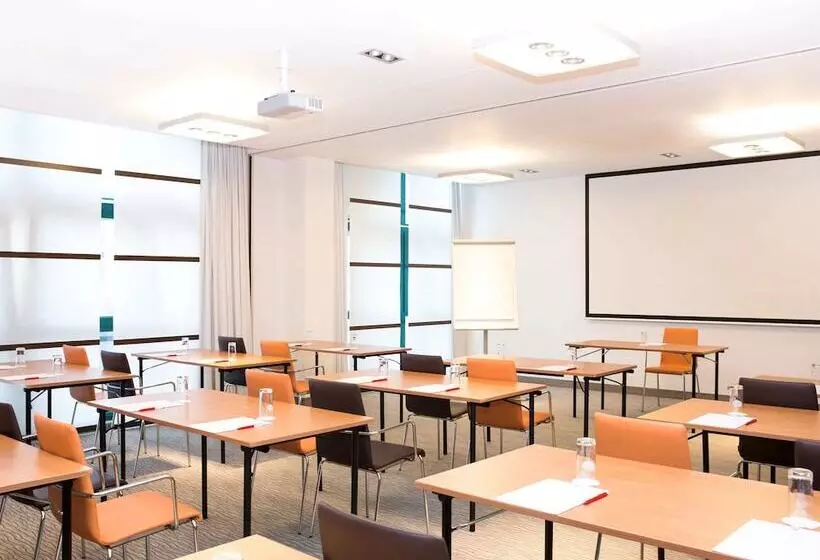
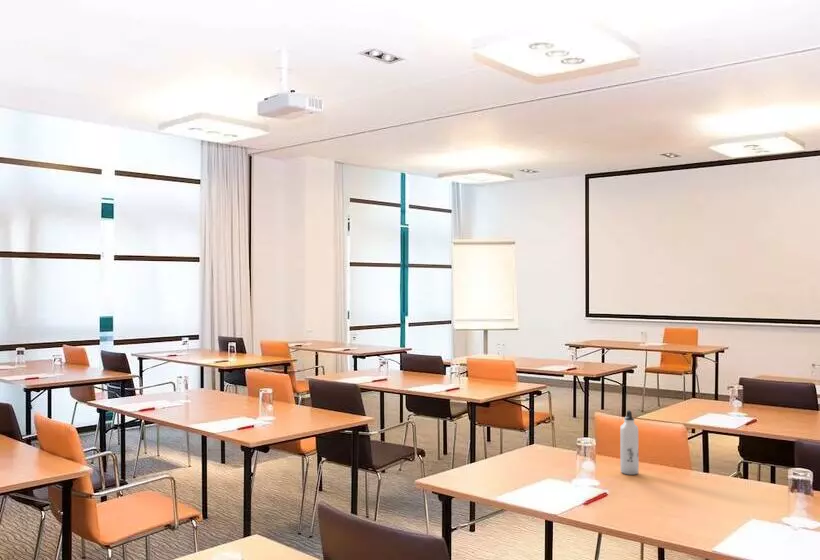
+ water bottle (629, 441)
